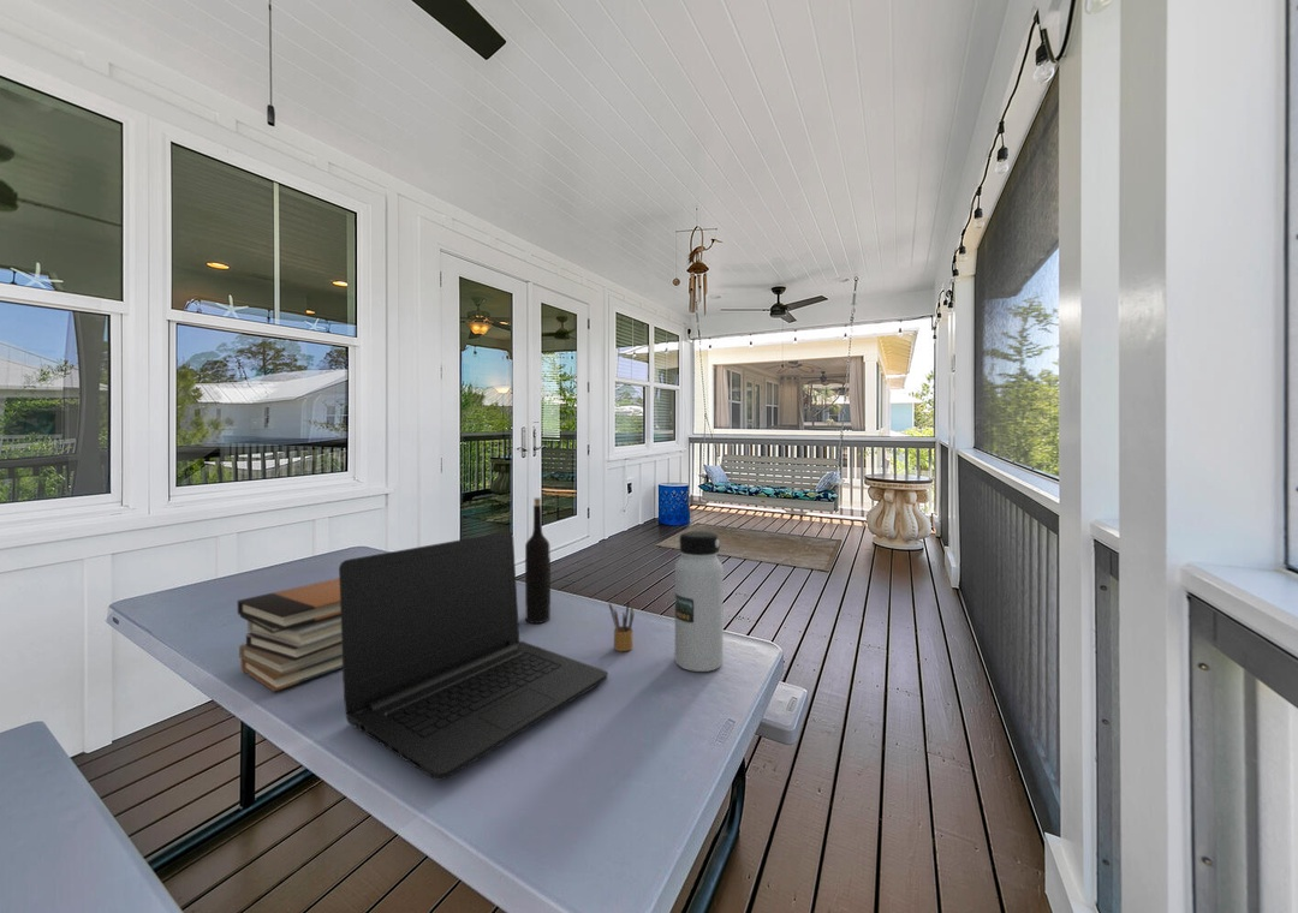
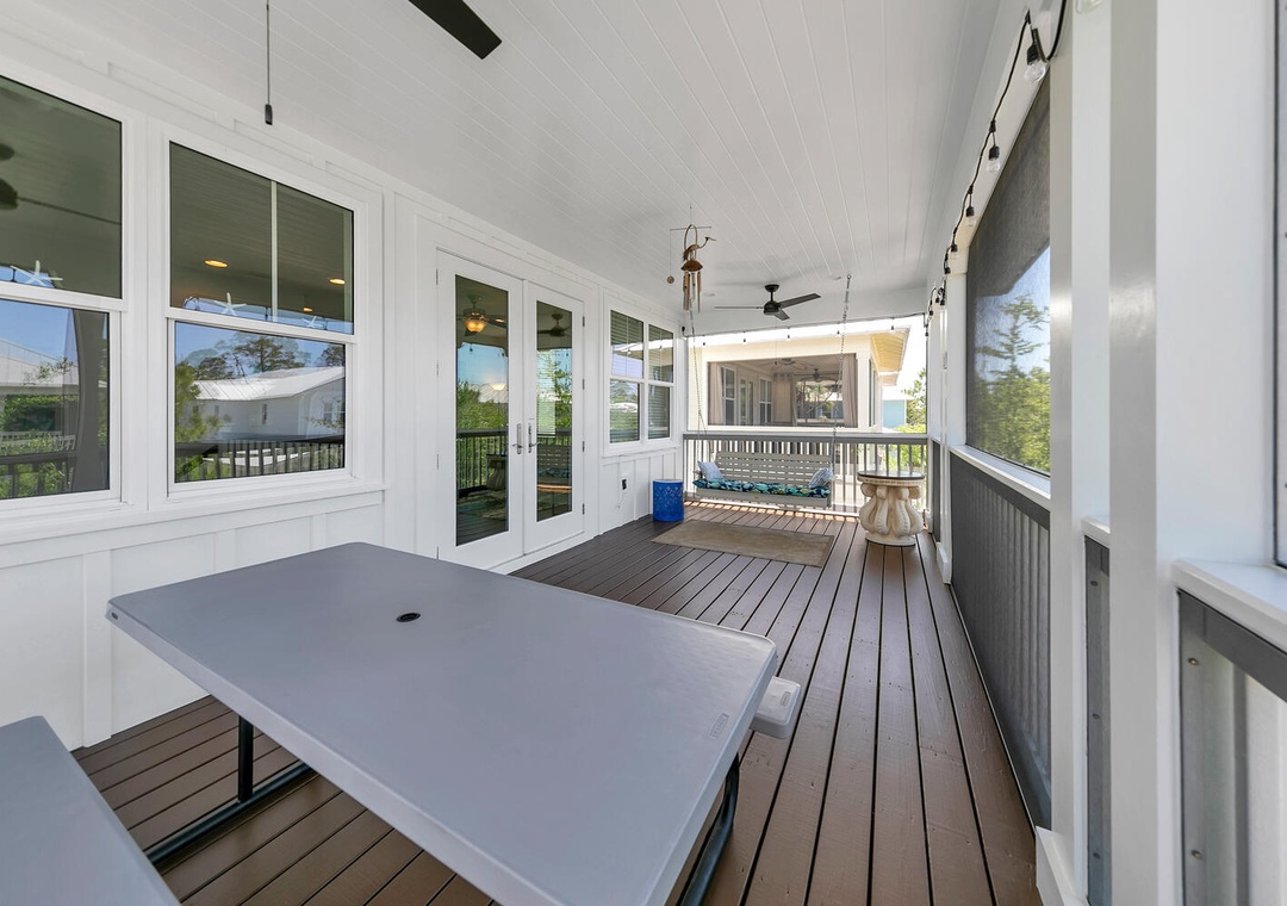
- laptop (484, 625)
- water bottle (698, 597)
- wine bottle (537, 559)
- book stack (337, 621)
- pencil box (623, 623)
